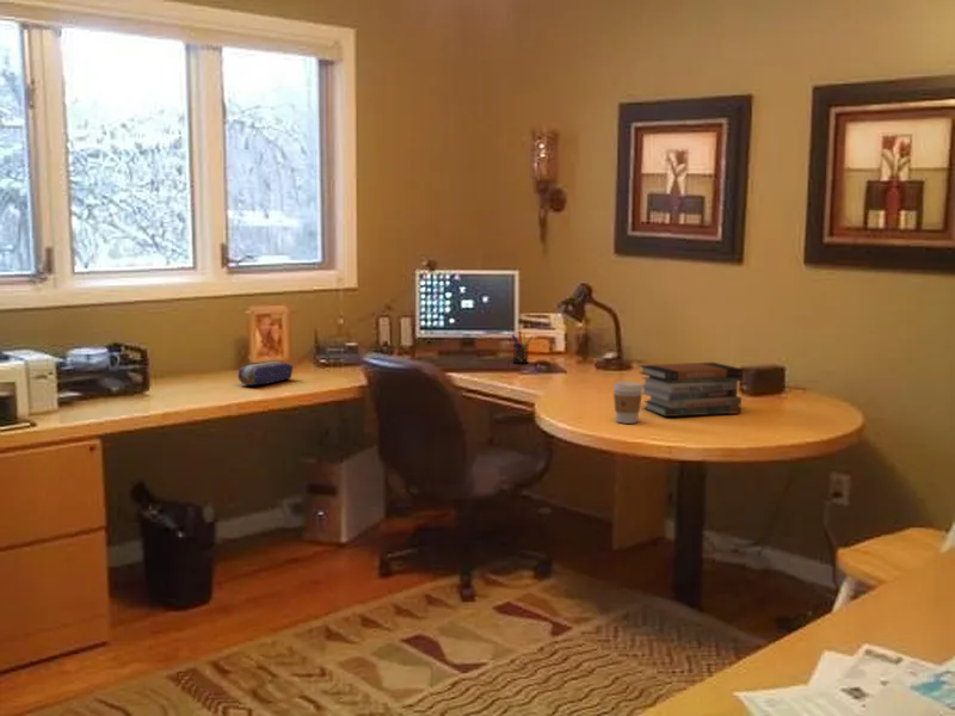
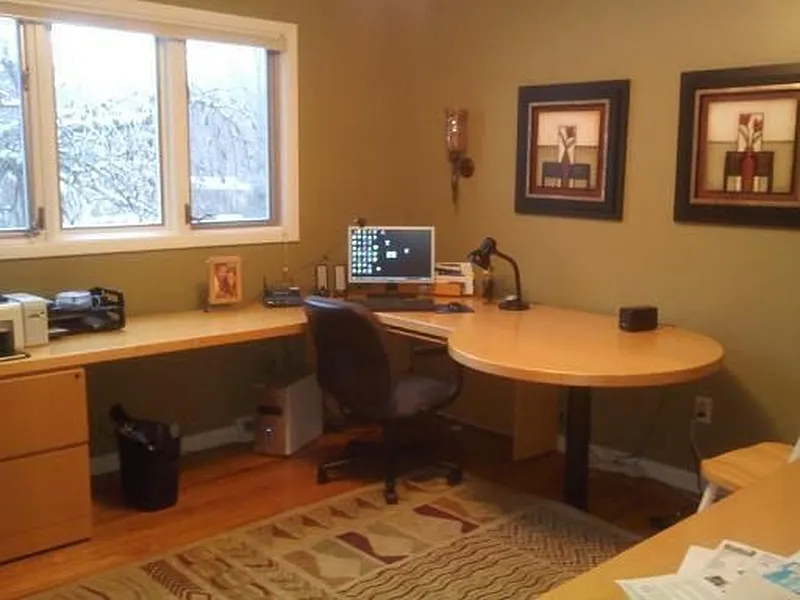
- pencil case (265, 372)
- pen holder (522, 346)
- coffee cup (627, 401)
- book stack (690, 388)
